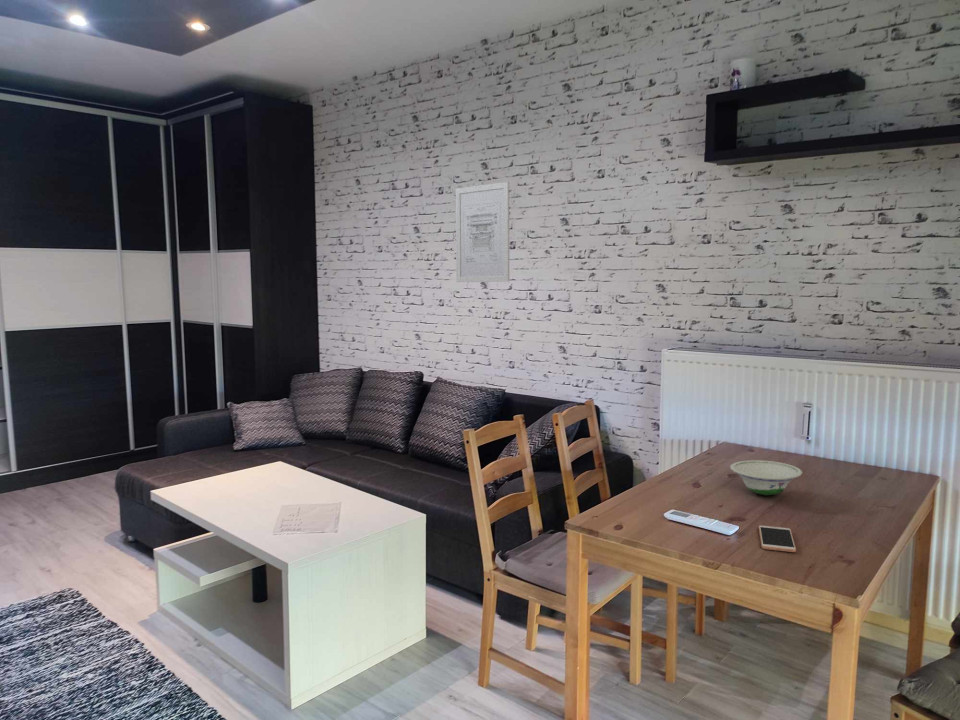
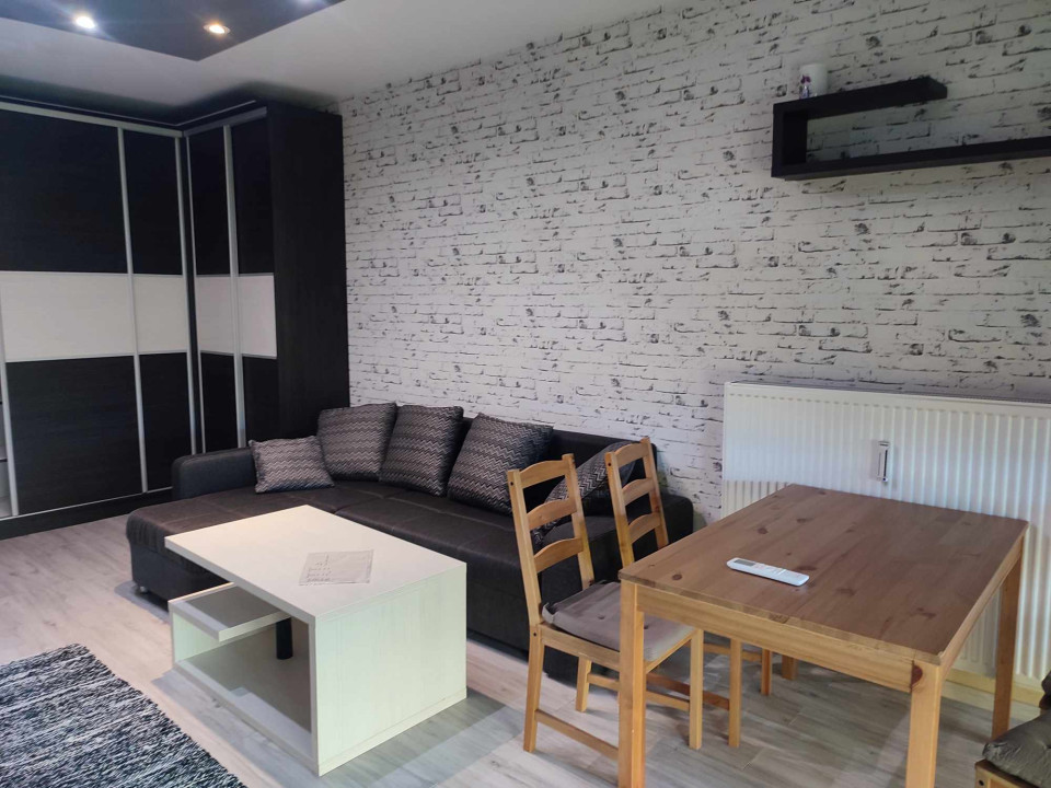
- wall art (481, 234)
- bowl (765, 481)
- smartphone (776, 538)
